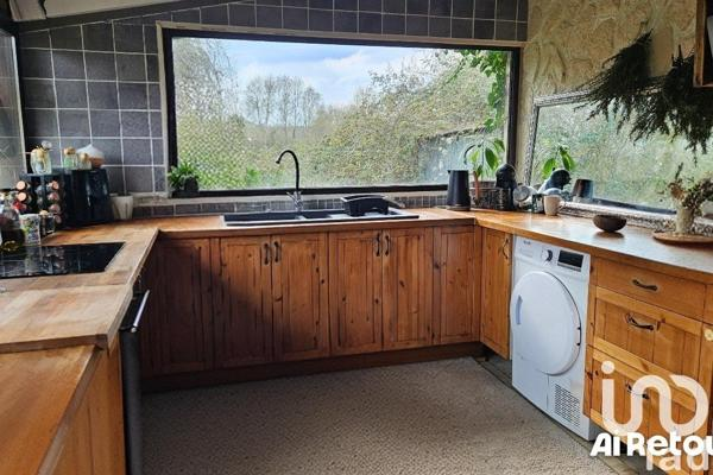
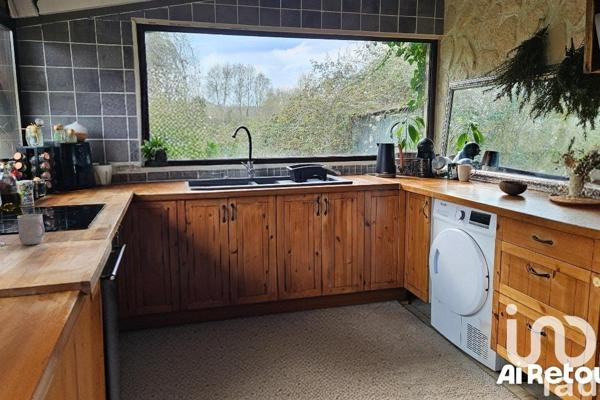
+ mug (33, 226)
